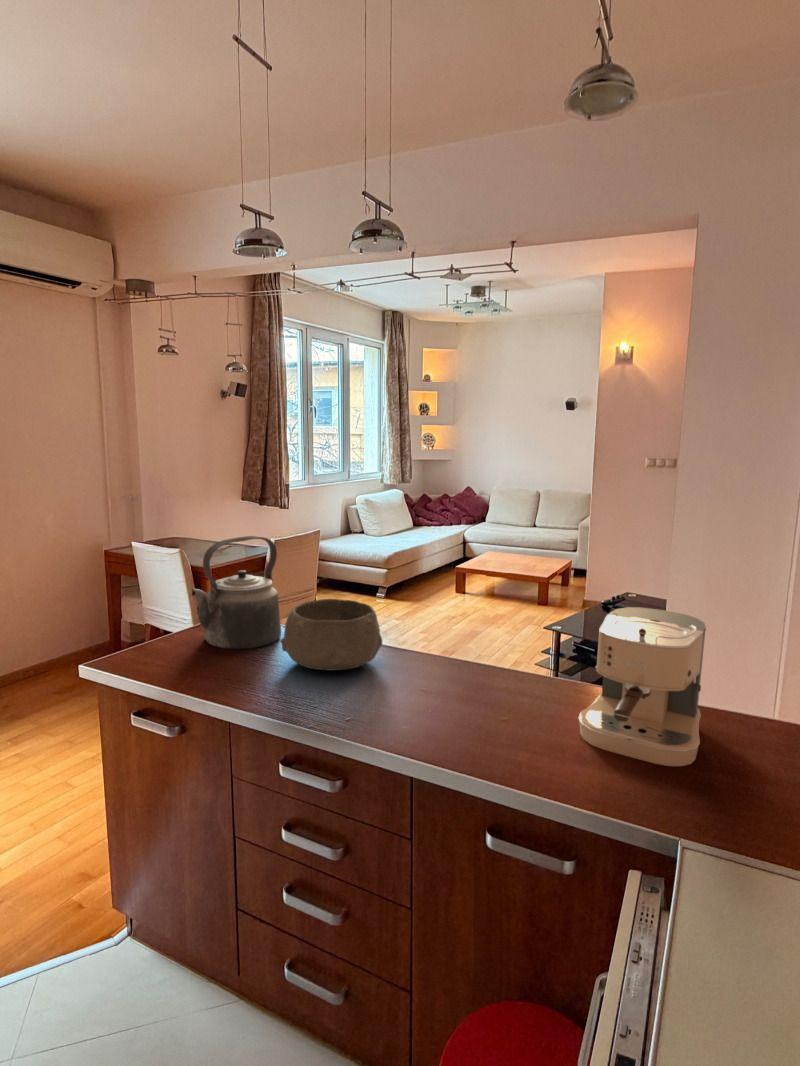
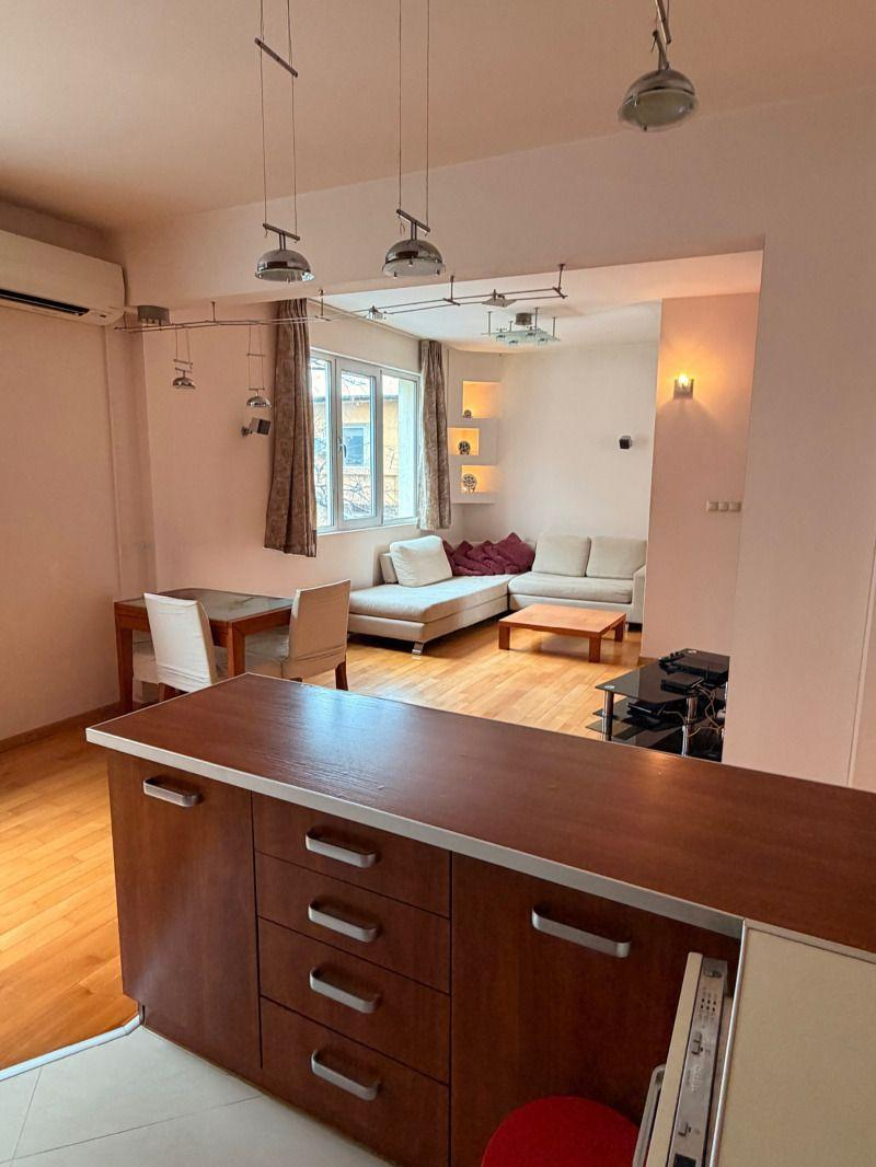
- bowl (331, 635)
- coffee maker (643, 681)
- kettle (235, 590)
